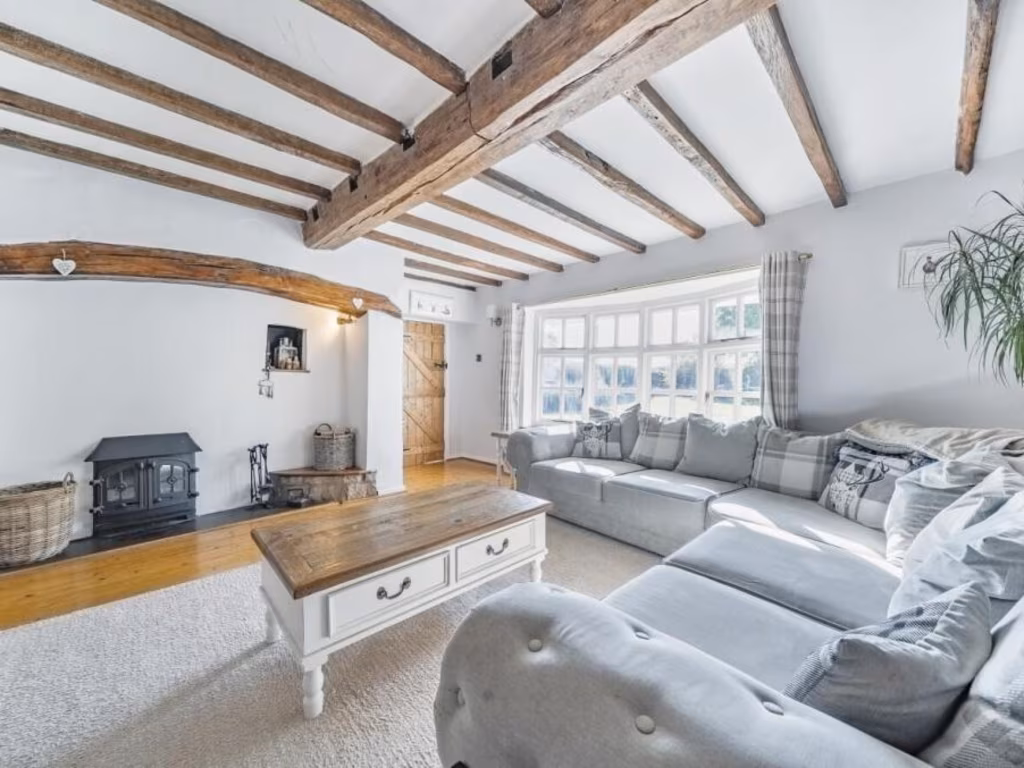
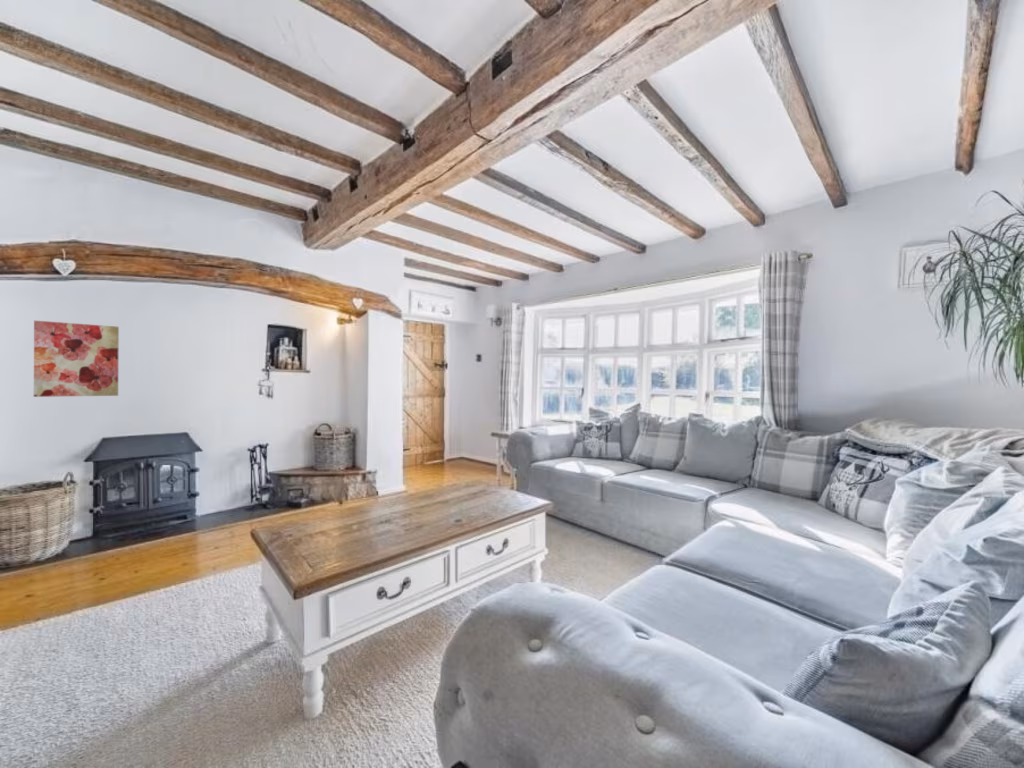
+ wall art (78, 360)
